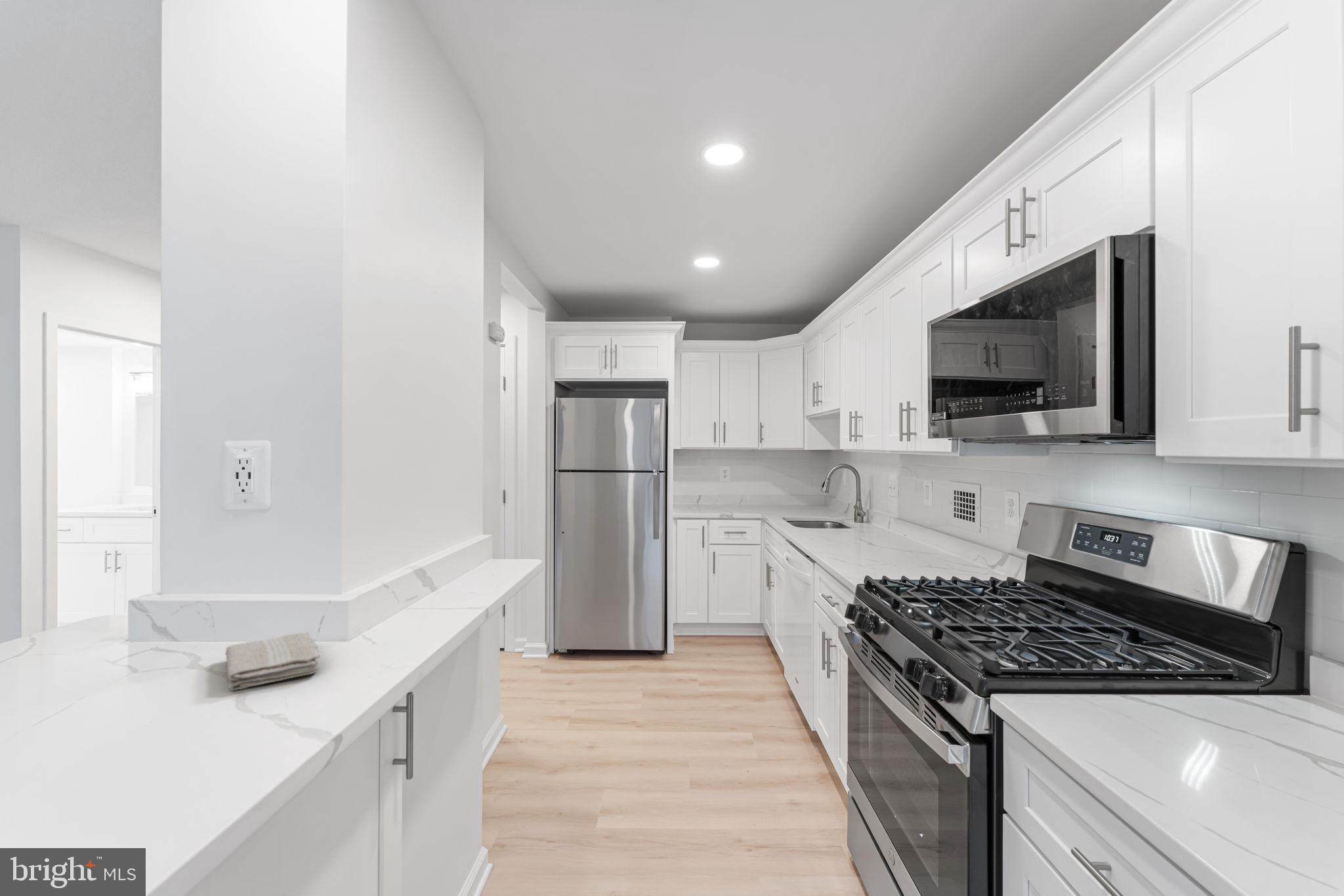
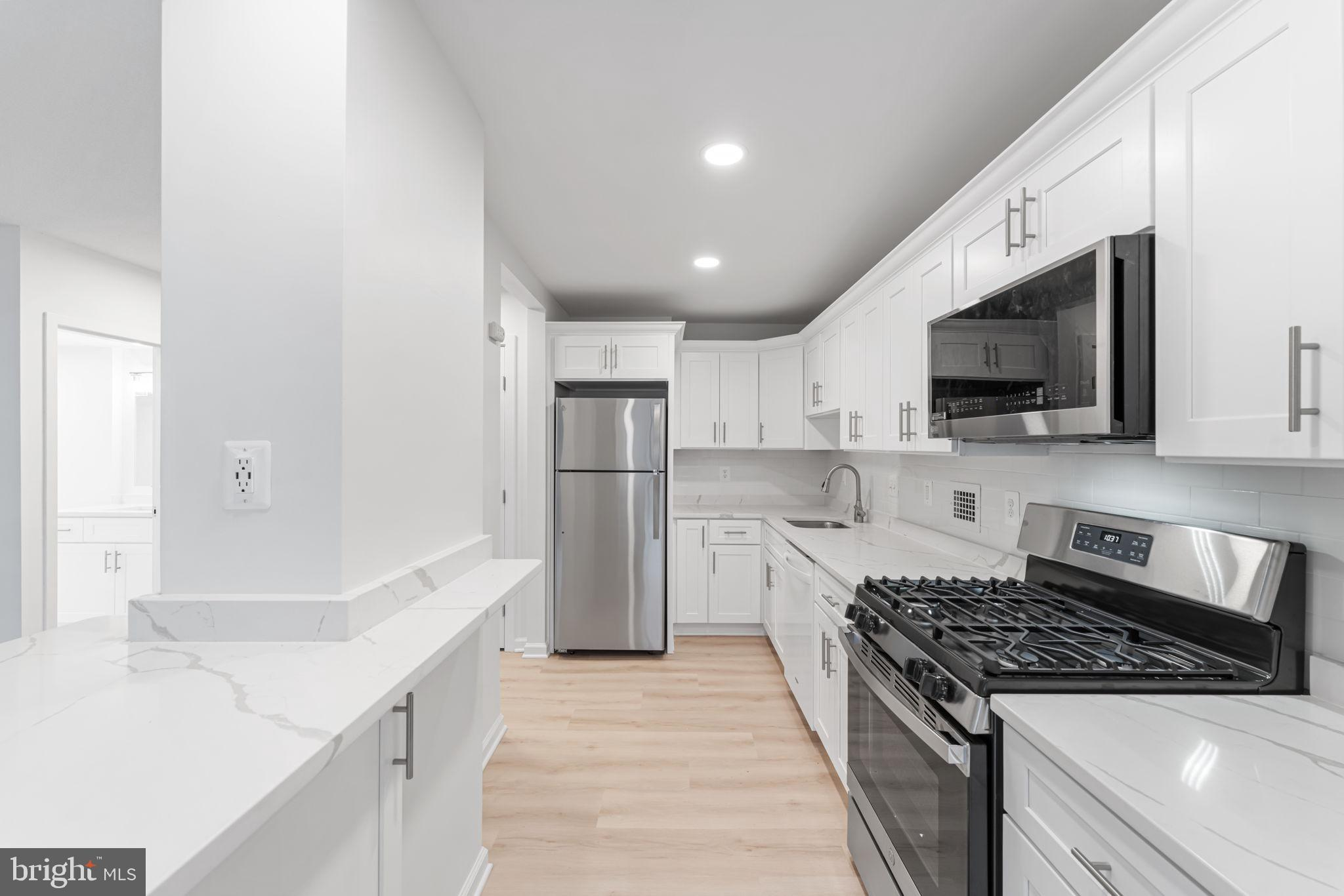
- washcloth (272, 657)
